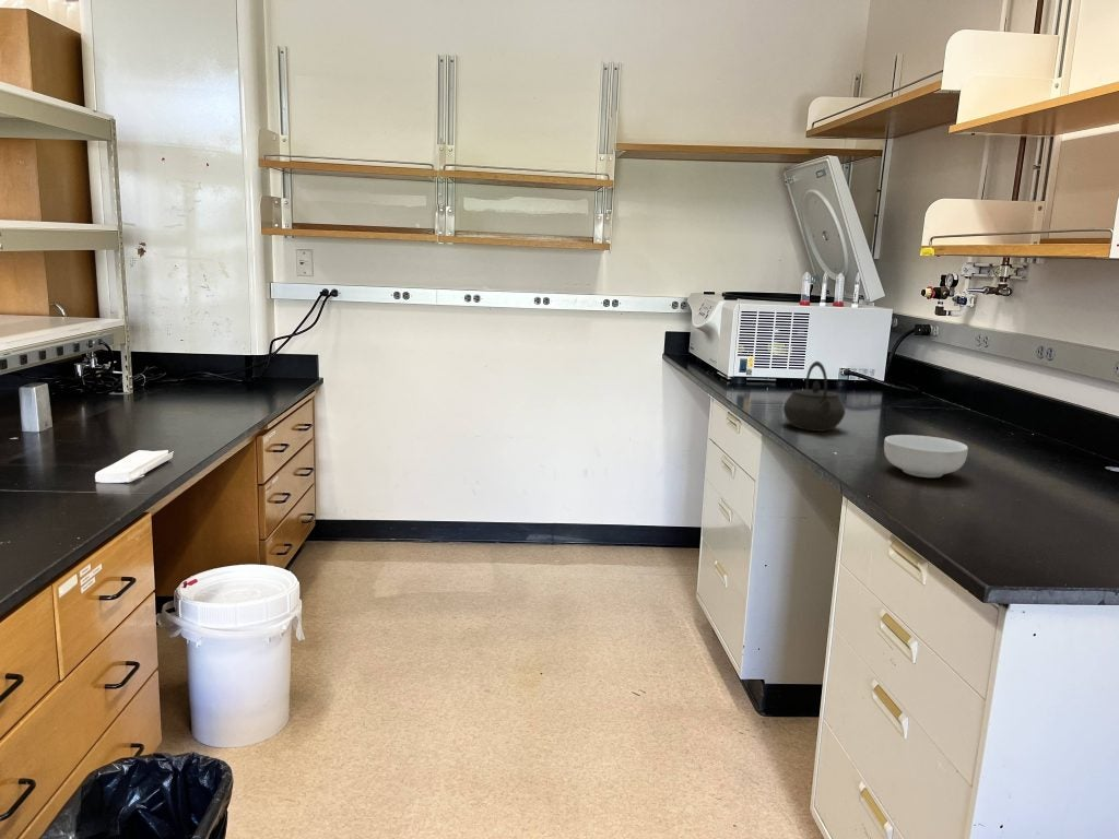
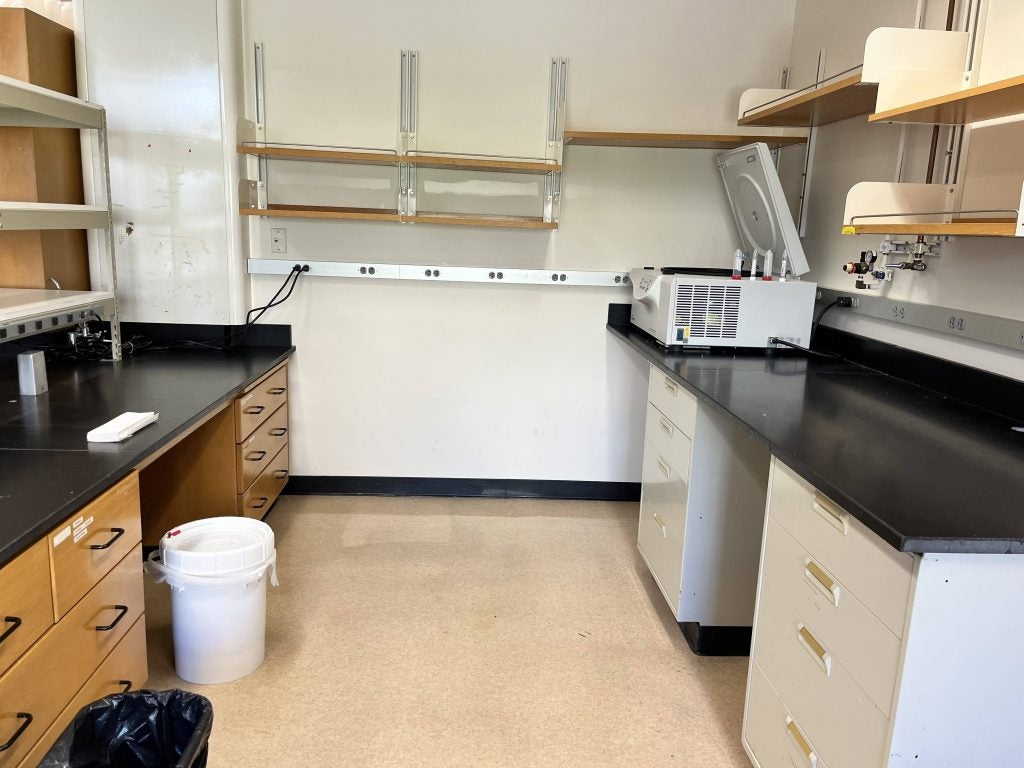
- cereal bowl (923, 457)
- kettle (816, 395)
